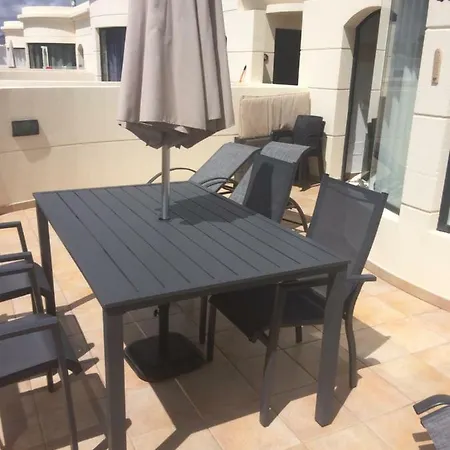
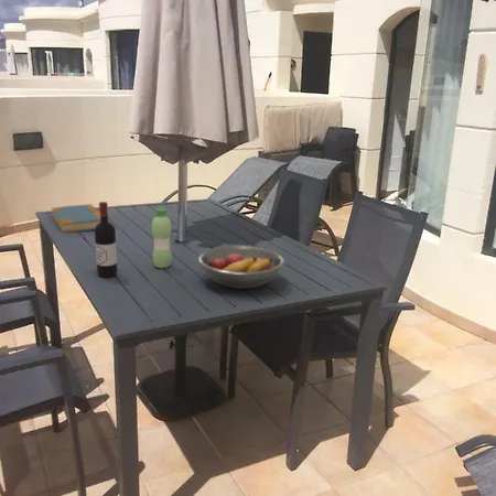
+ book (78, 217)
+ water bottle (161, 238)
+ fruit bowl (240, 267)
+ wine bottle (105, 239)
